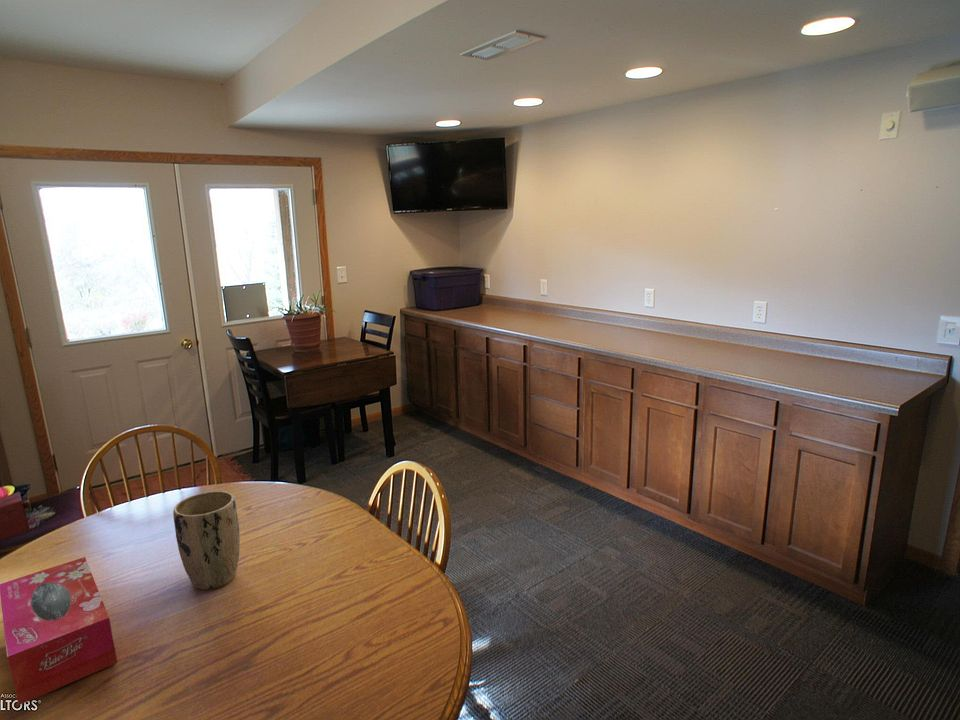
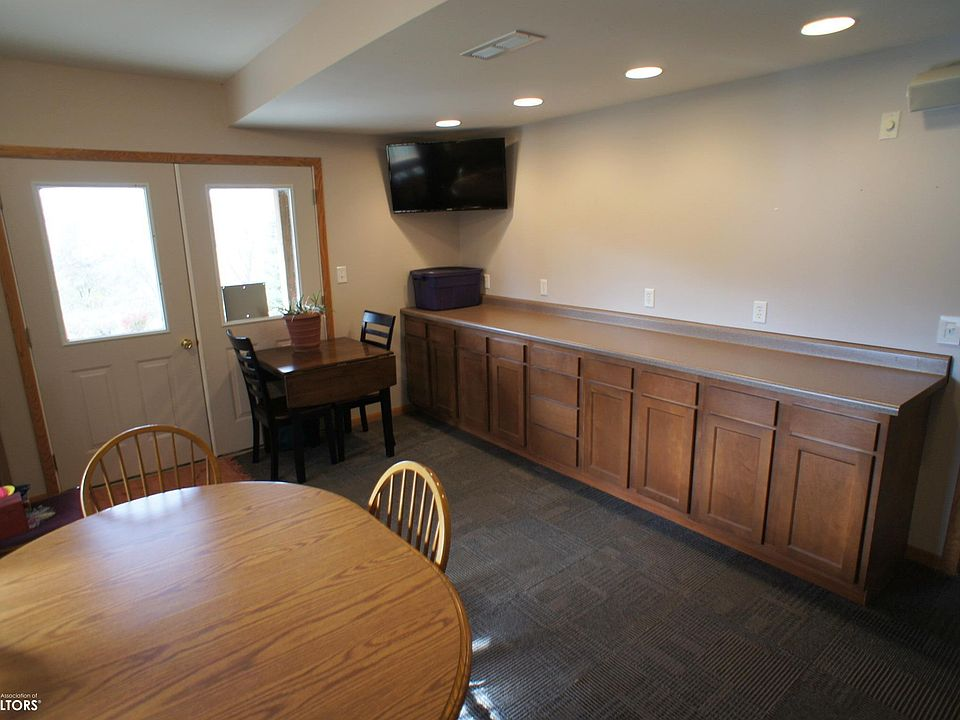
- tissue box (55, 621)
- plant pot (209, 541)
